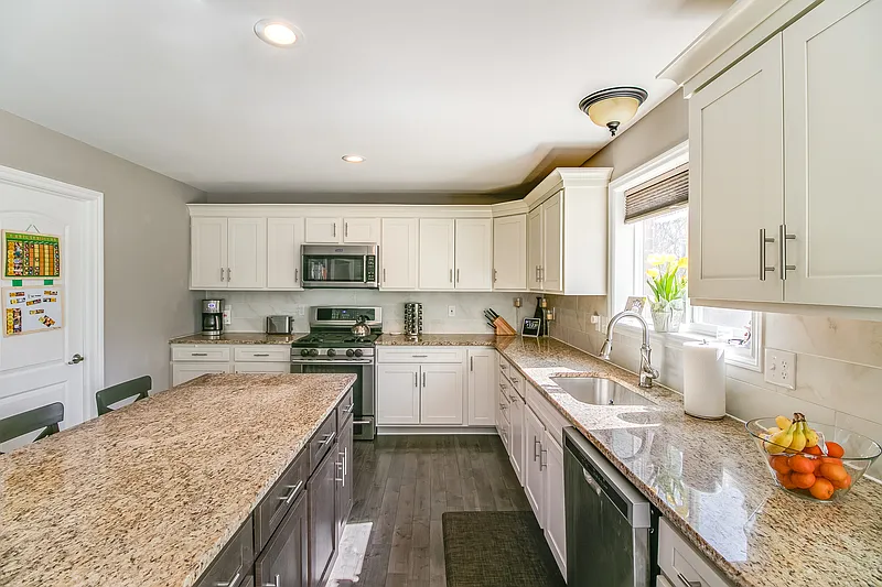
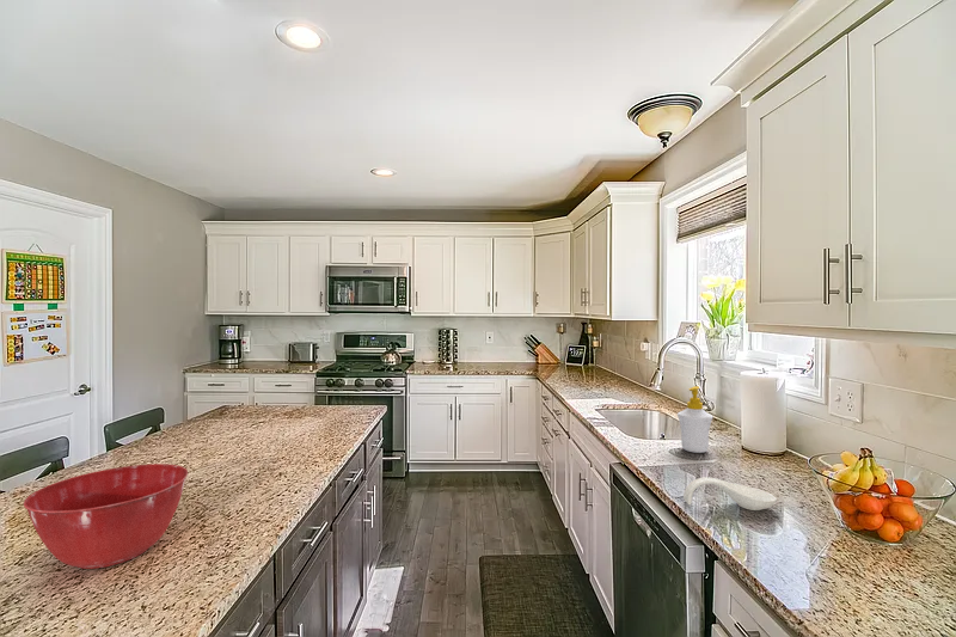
+ mixing bowl (112, 517)
+ soap bottle (694, 418)
+ spoon rest (729, 492)
